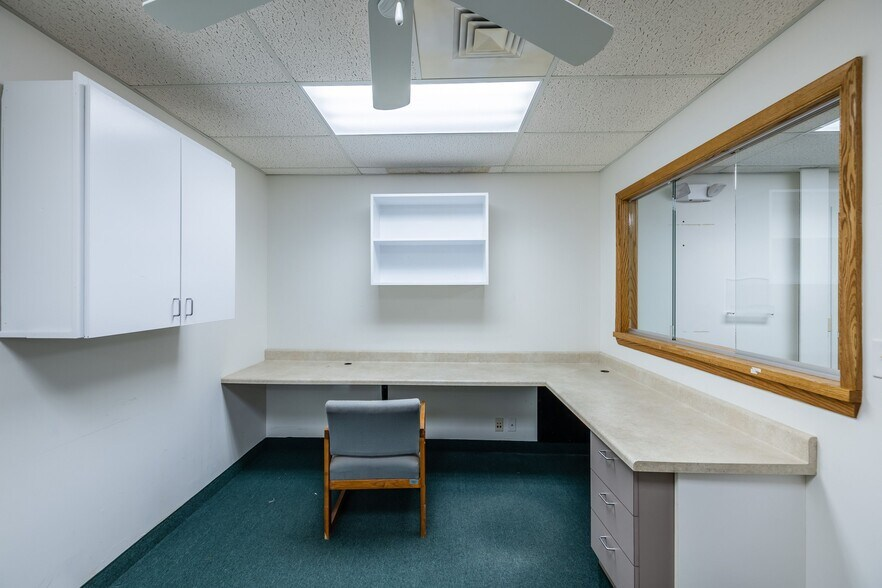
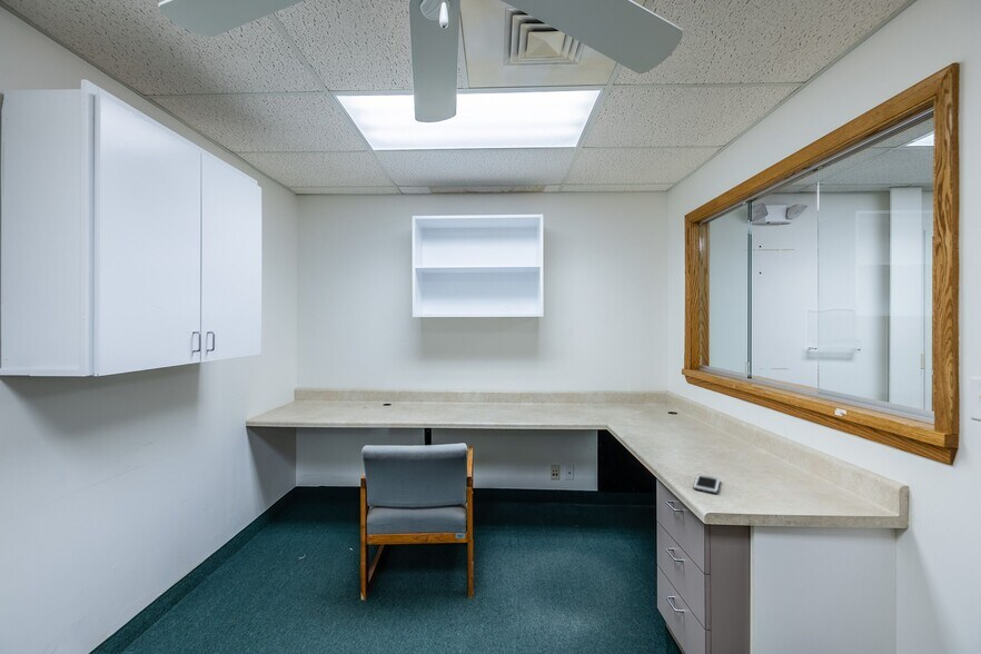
+ cell phone (706, 483)
